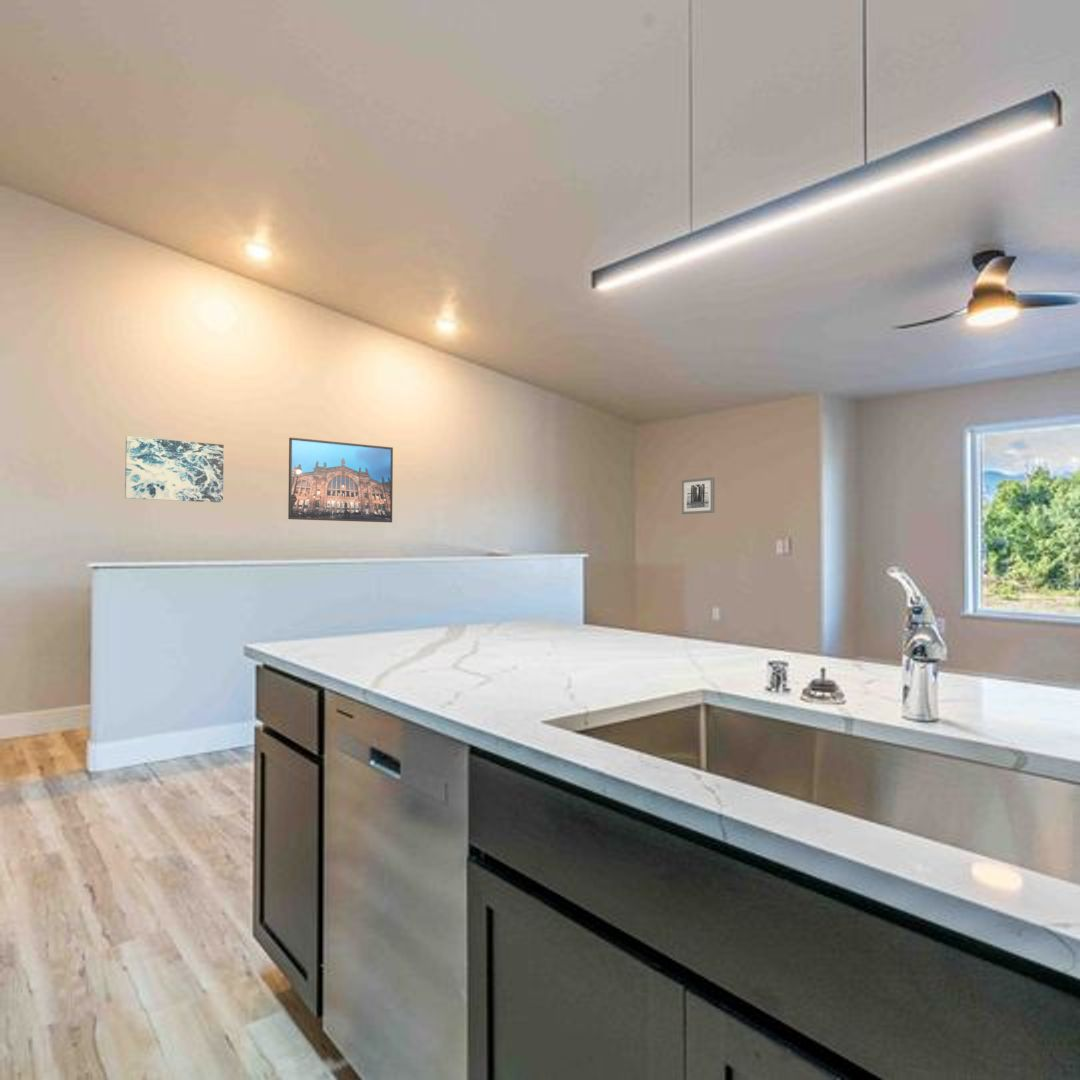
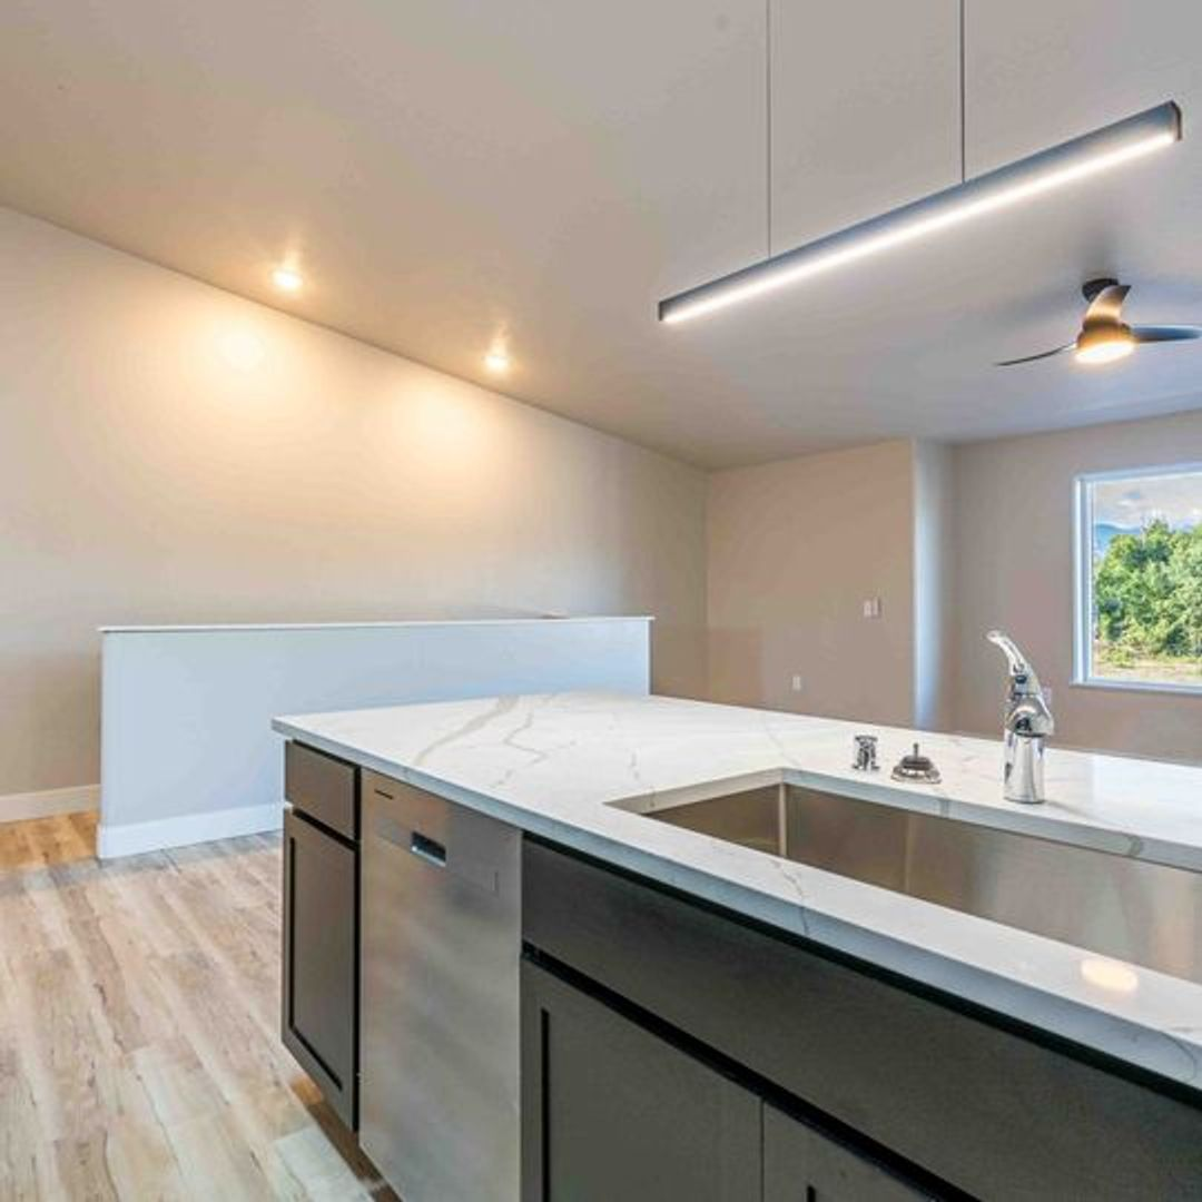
- wall art (175, 470)
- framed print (342, 481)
- wall art (697, 496)
